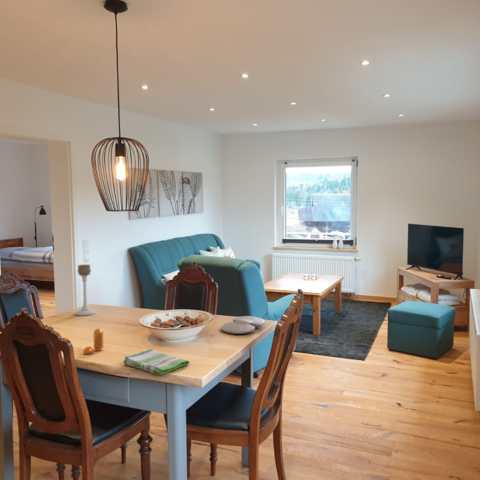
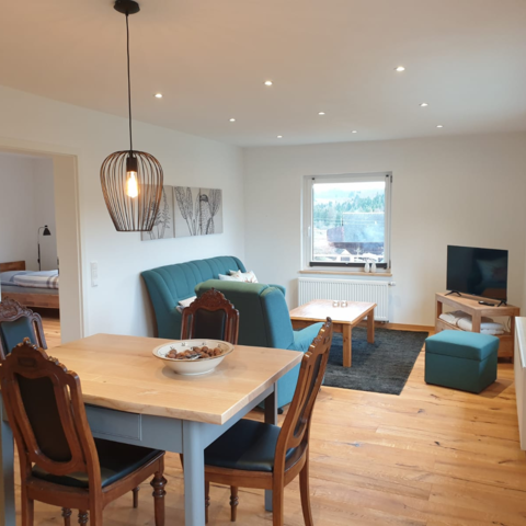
- dish towel (156, 360)
- paint palette (243, 324)
- pepper shaker (94, 340)
- candle holder (84, 289)
